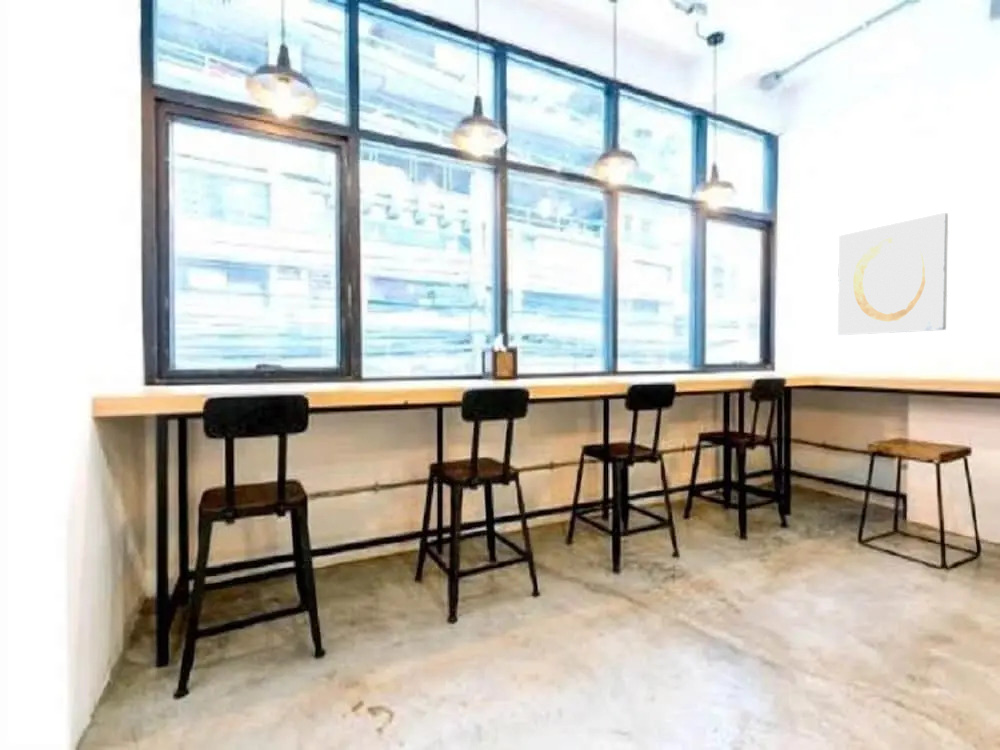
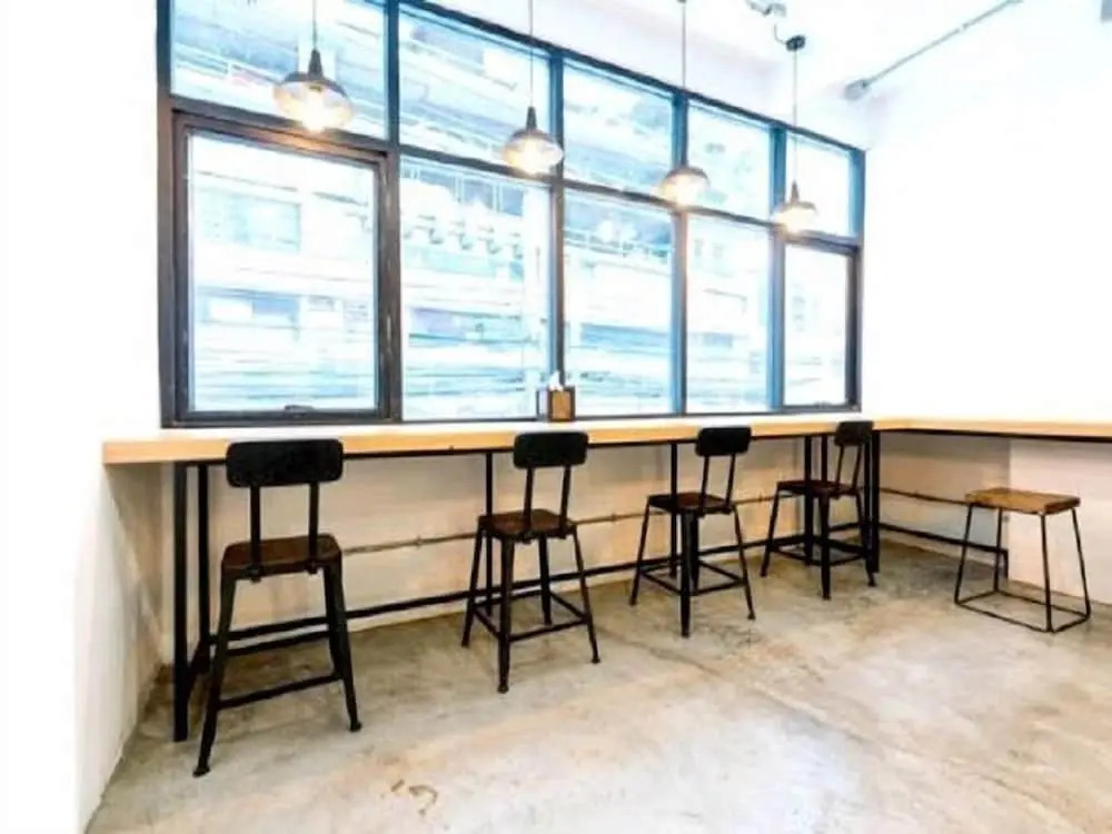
- wall art (888, 279)
